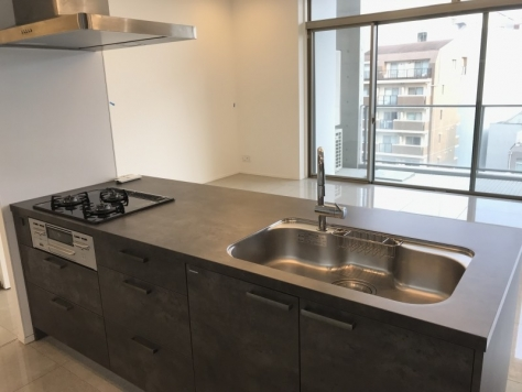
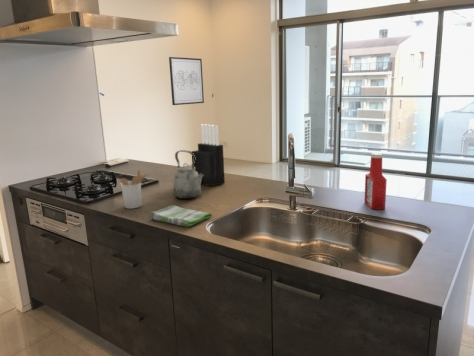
+ kettle (189, 174)
+ knife block (205, 154)
+ soap bottle (375, 179)
+ dish towel (181, 214)
+ wall art (187, 81)
+ utensil holder (134, 189)
